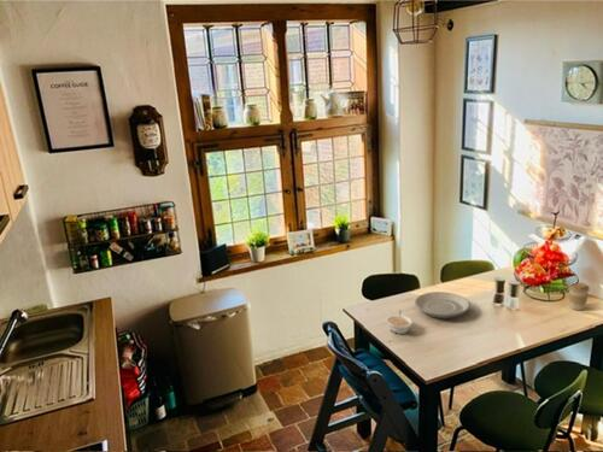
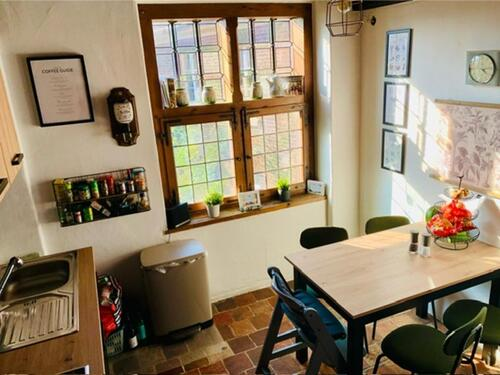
- legume (398, 323)
- plate (441, 306)
- coffee cup (578, 295)
